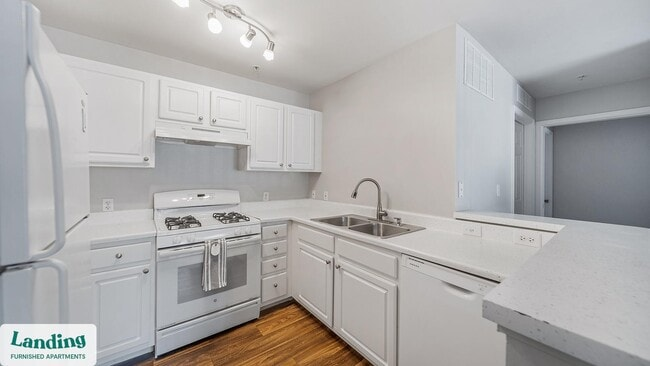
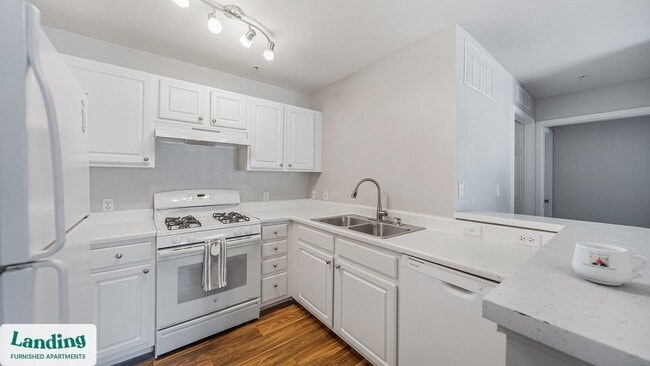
+ mug (607, 264)
